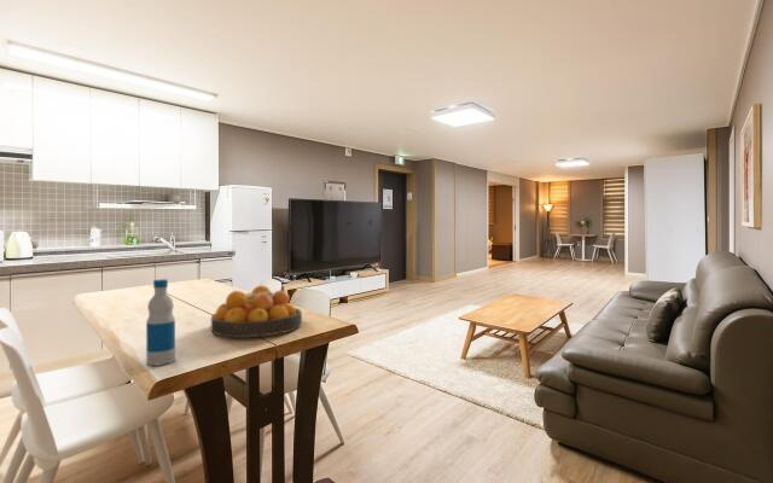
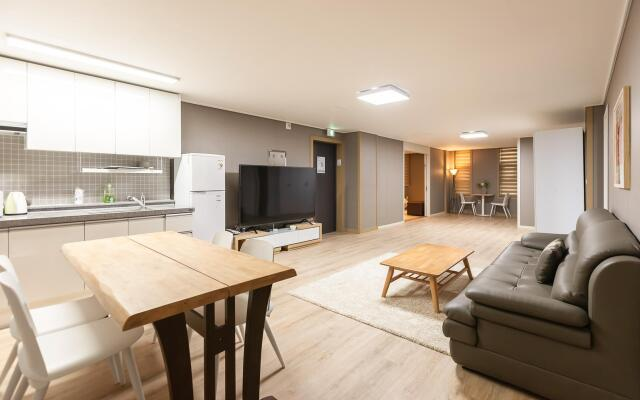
- fruit bowl (257, 307)
- bottle (161, 320)
